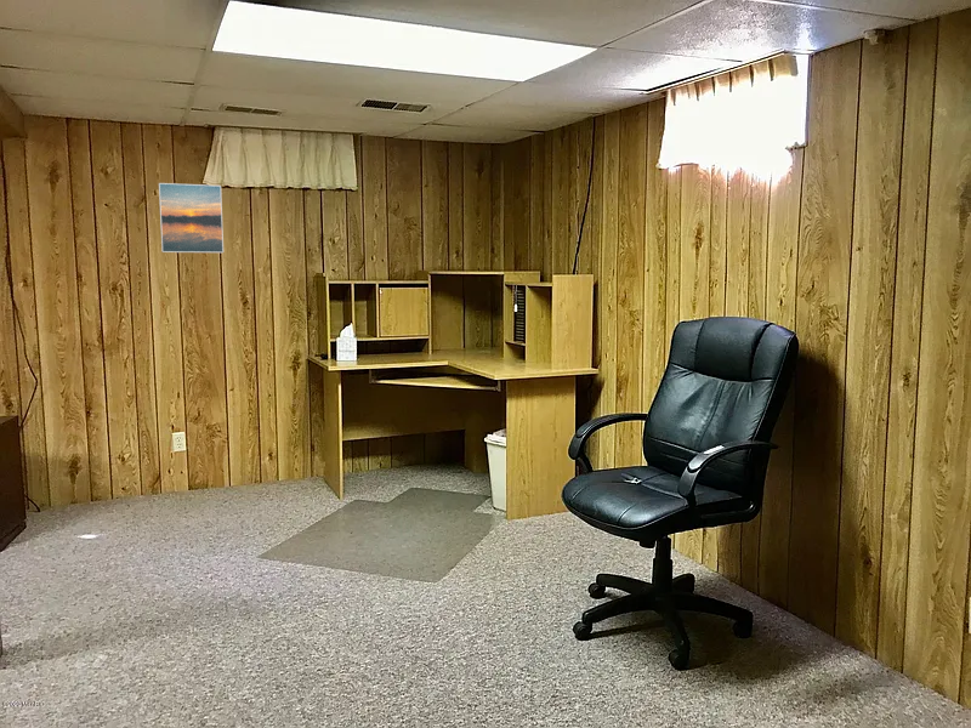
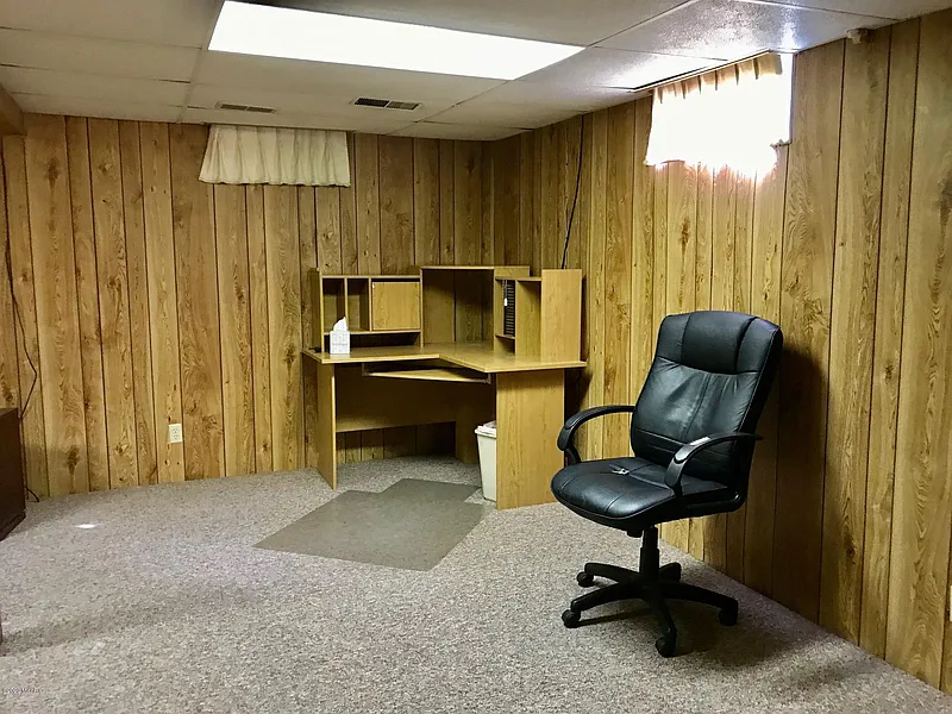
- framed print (191, 218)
